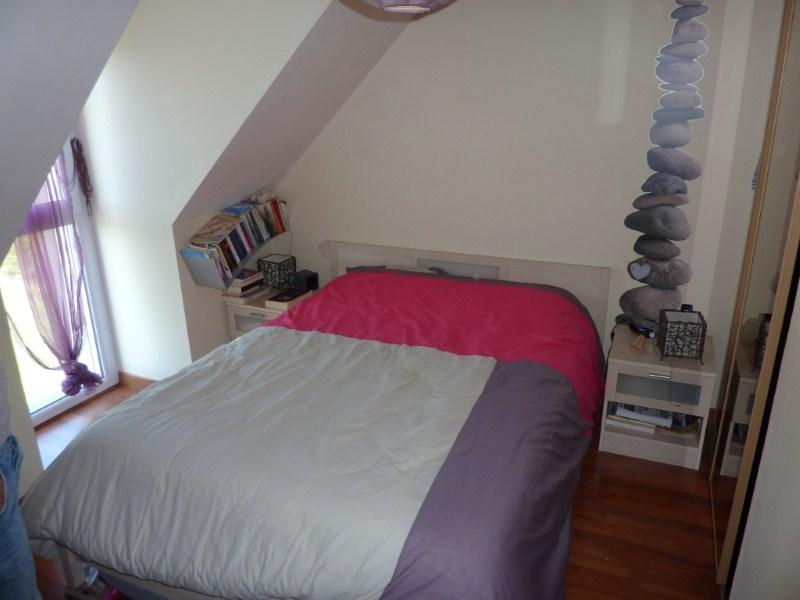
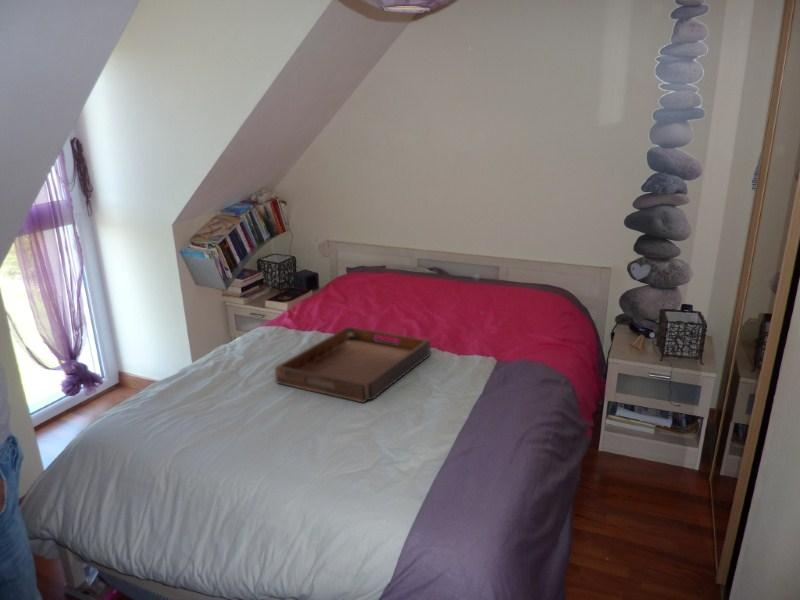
+ serving tray (356, 360)
